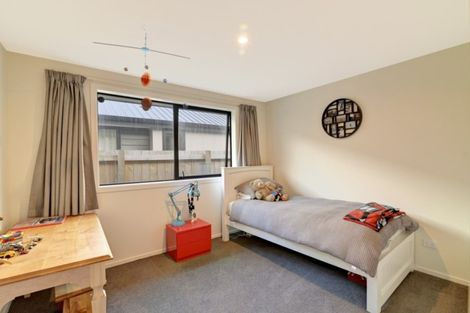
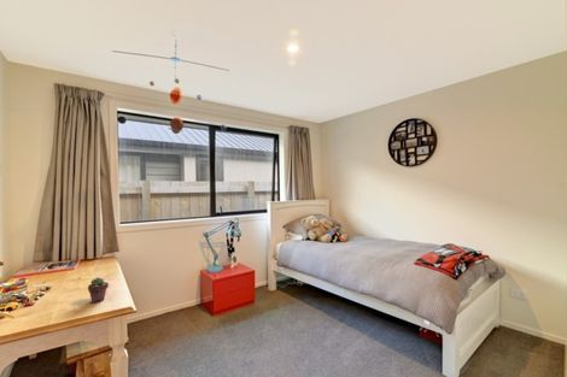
+ potted succulent (98, 288)
